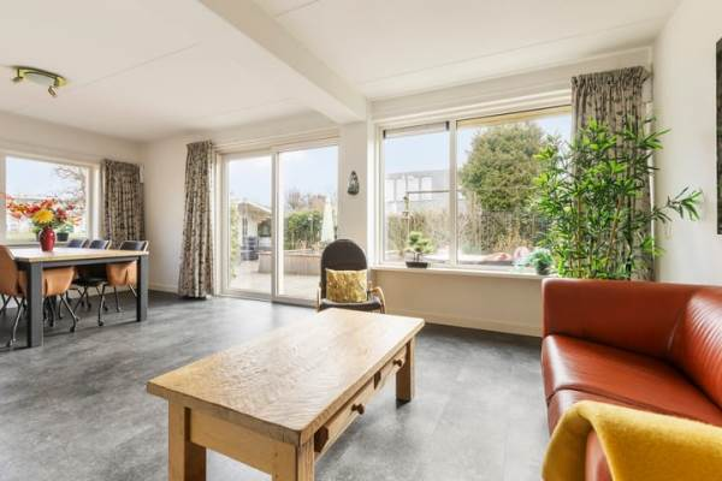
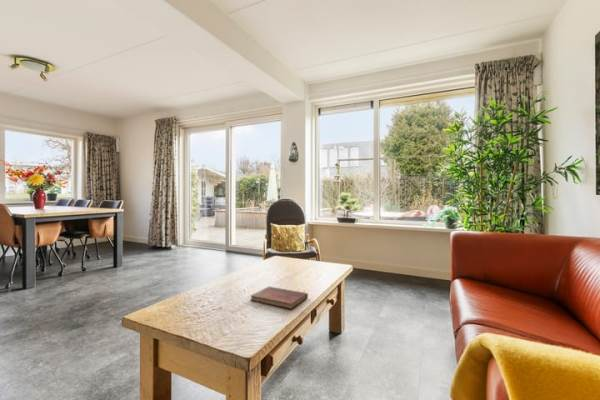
+ diary (279, 296)
